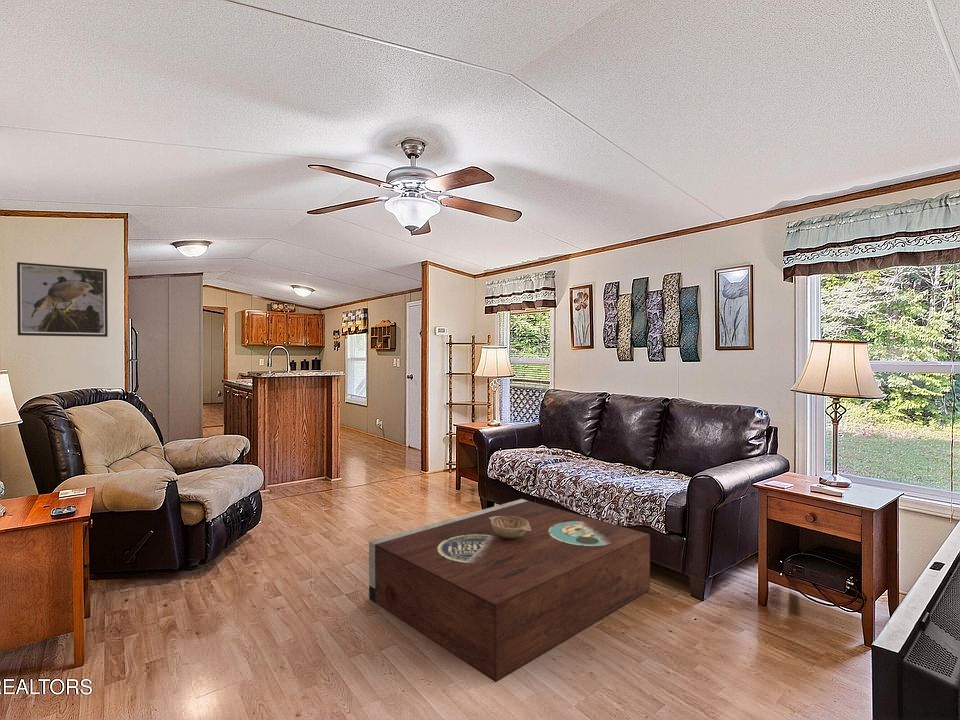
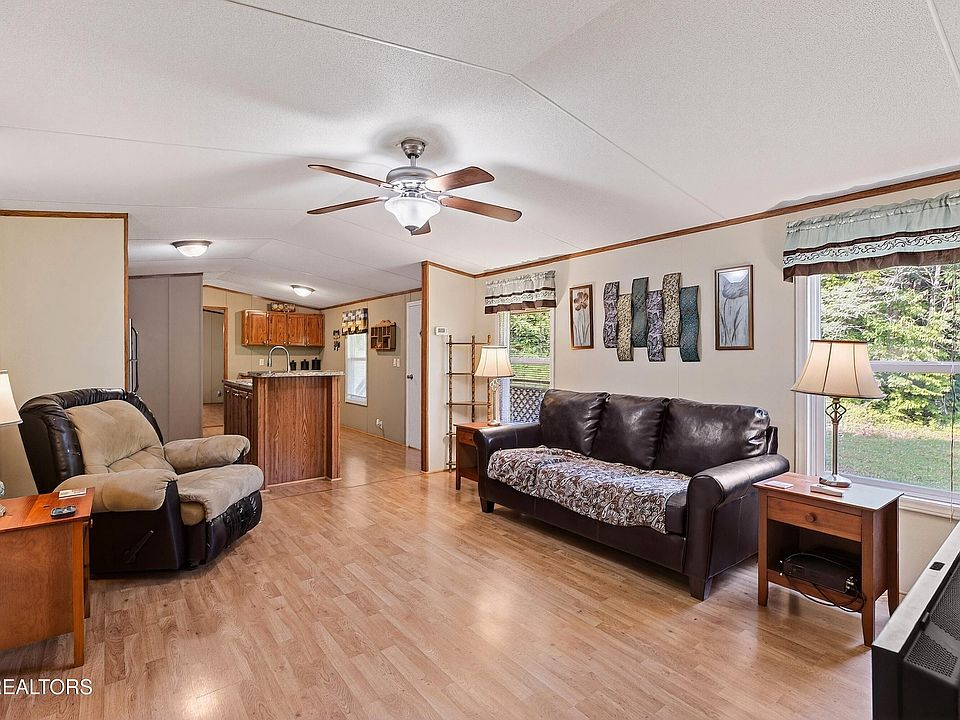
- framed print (64, 301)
- decorative bowl (510, 528)
- stereo (511, 565)
